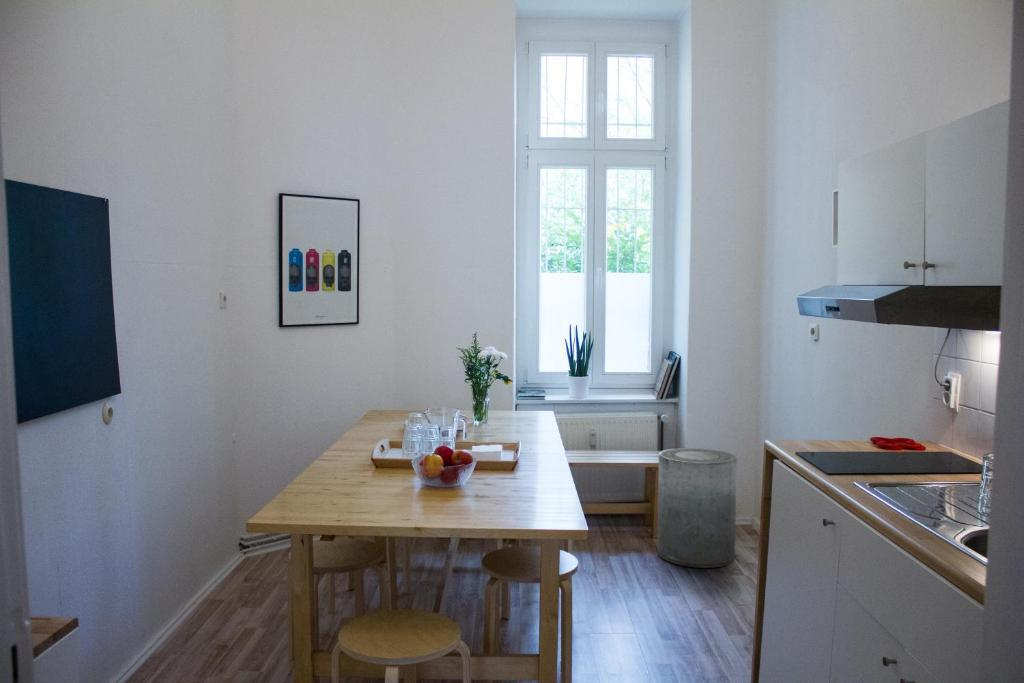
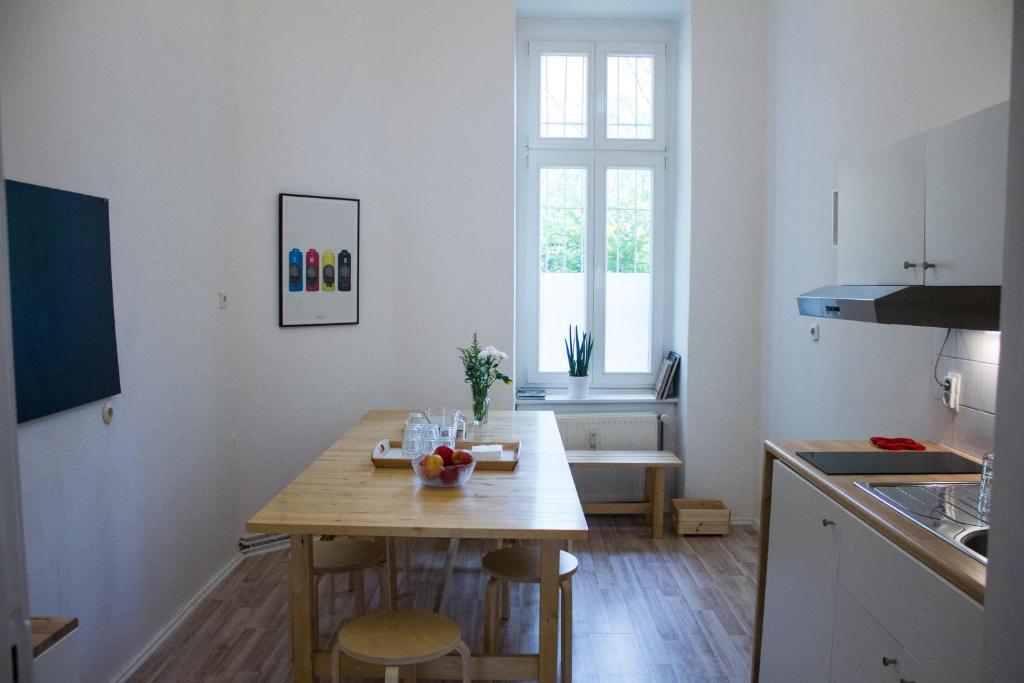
- trash can (696, 505)
